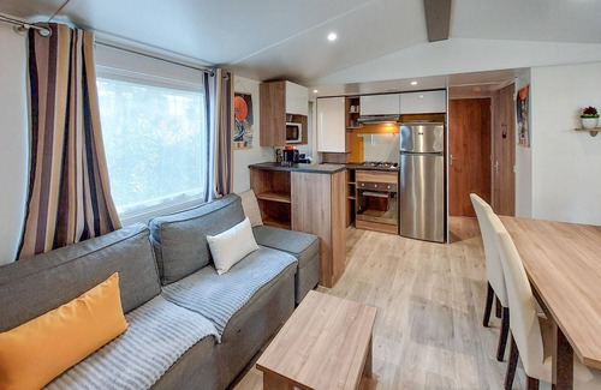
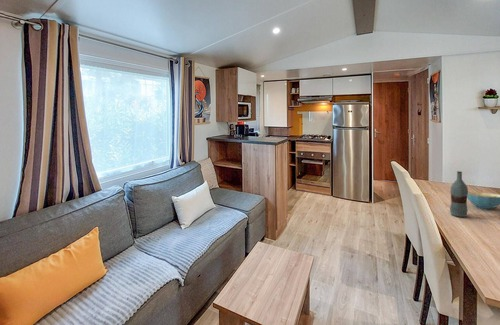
+ bottle (458, 193)
+ cereal bowl (484, 201)
